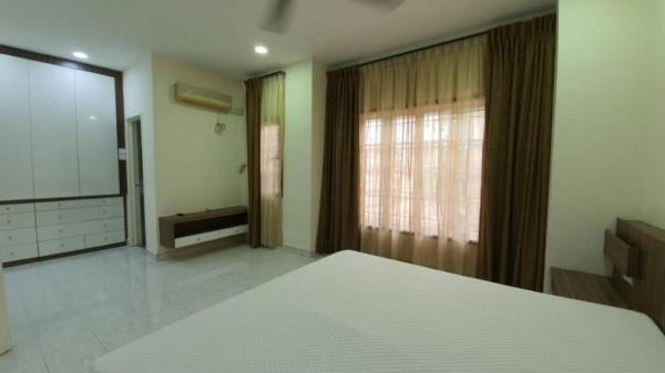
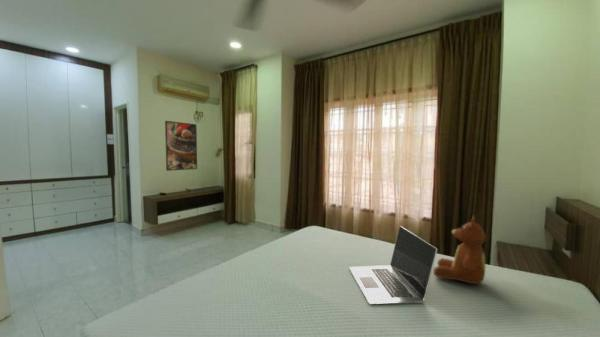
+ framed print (182, 146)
+ teddy bear (459, 246)
+ laptop (391, 259)
